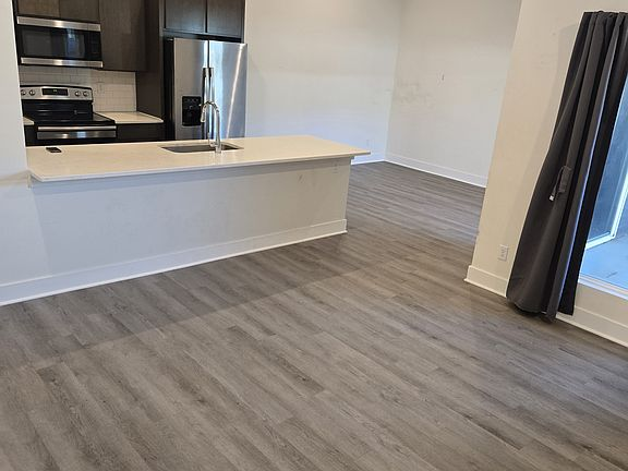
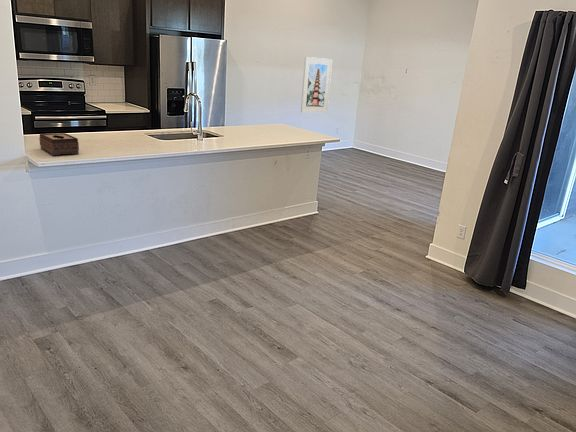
+ tissue box (58, 143)
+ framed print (316, 85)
